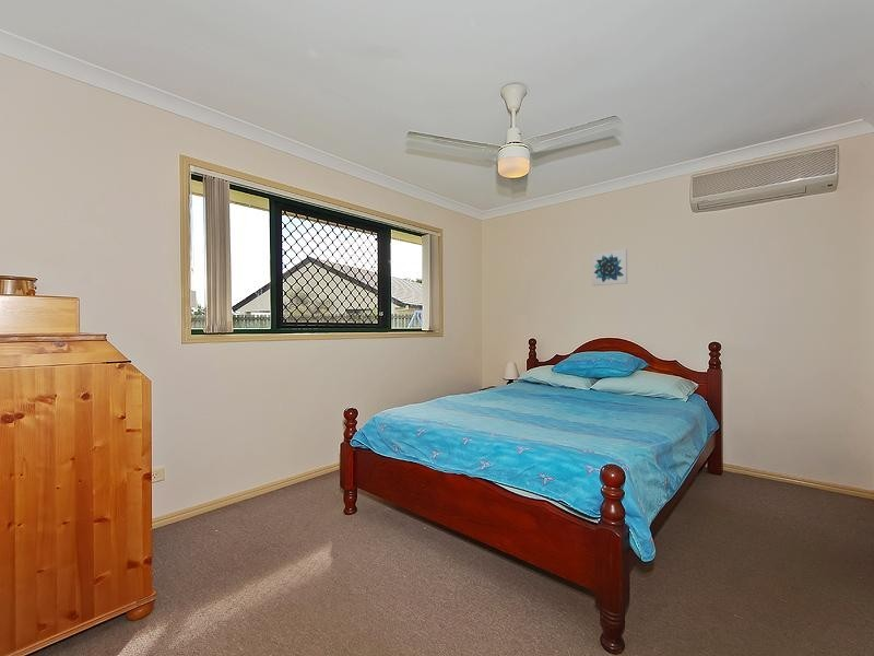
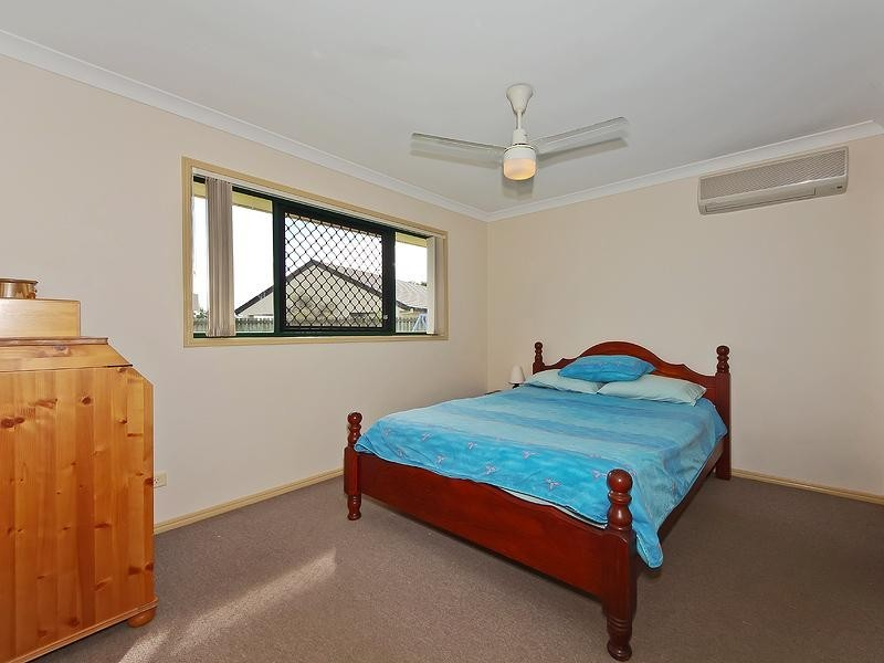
- wall art (609, 268)
